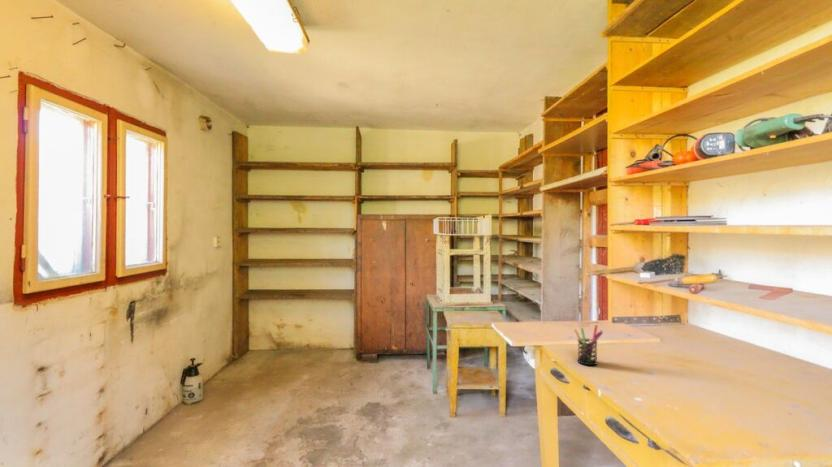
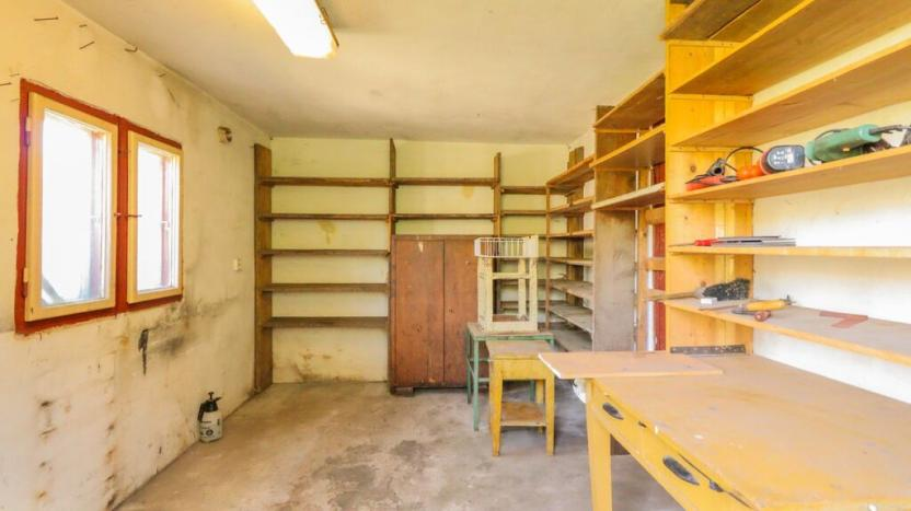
- pen holder (587, 343)
